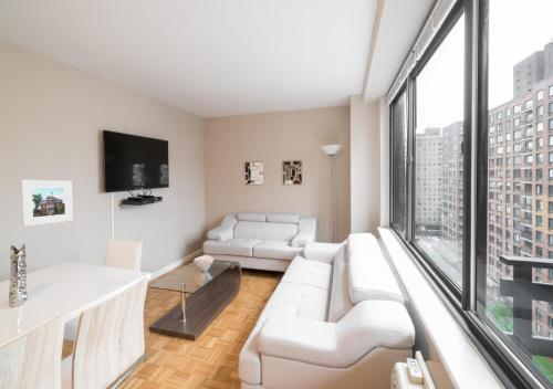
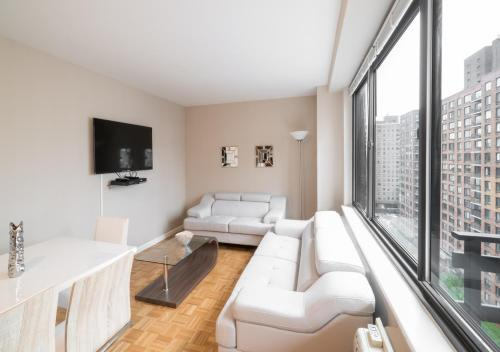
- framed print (49, 201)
